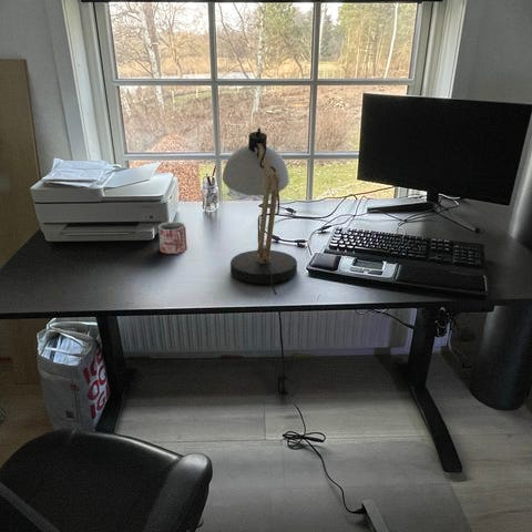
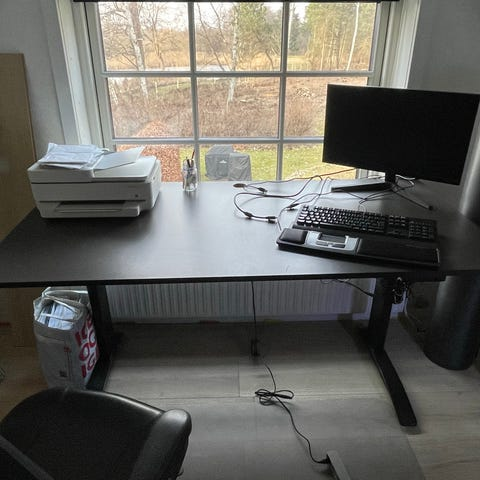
- mug (172, 238)
- desk lamp (263, 201)
